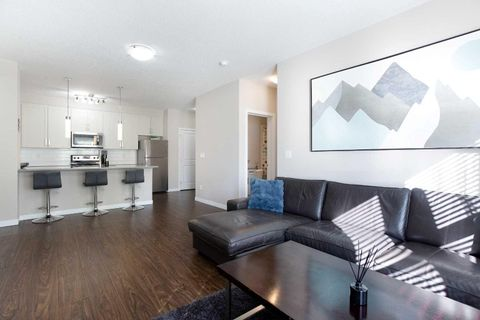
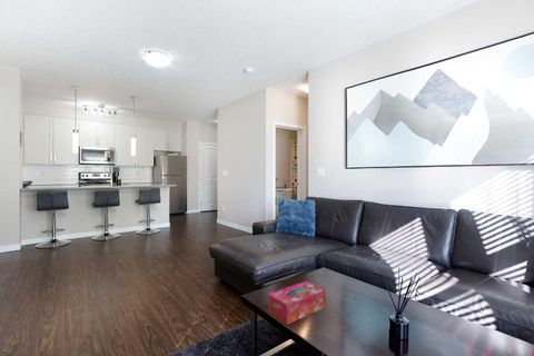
+ tissue box (297, 300)
